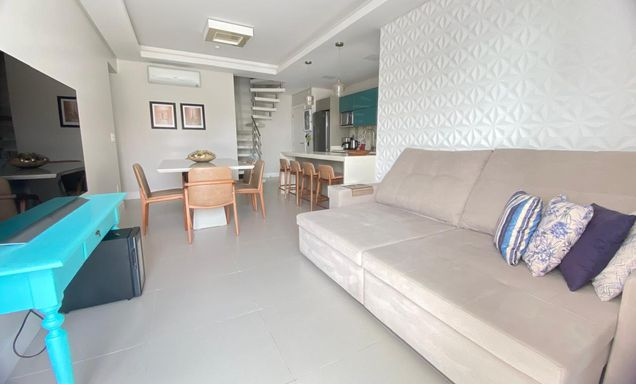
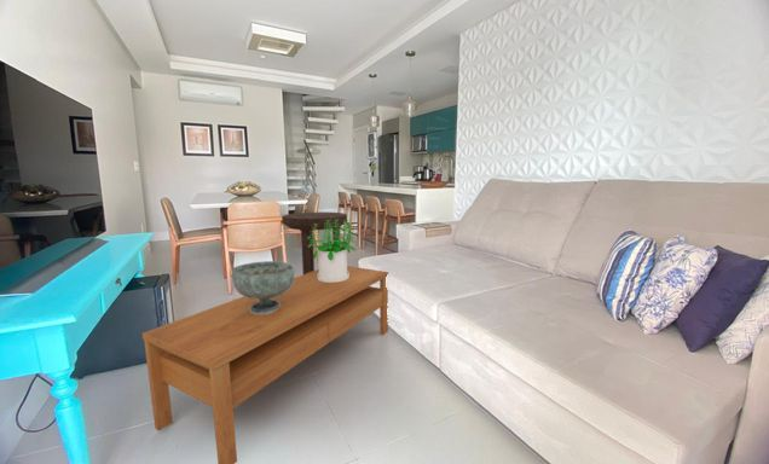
+ side table (313, 260)
+ coffee table (296, 332)
+ potted plant (335, 249)
+ decorative bowl (264, 286)
